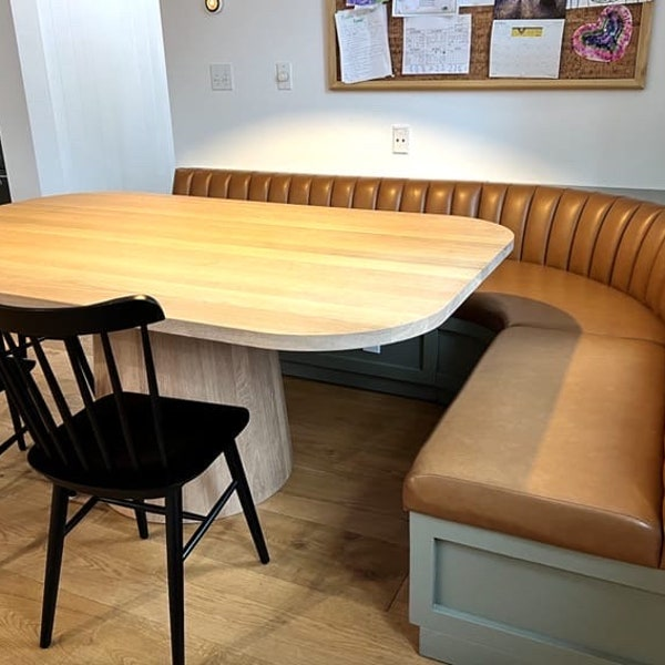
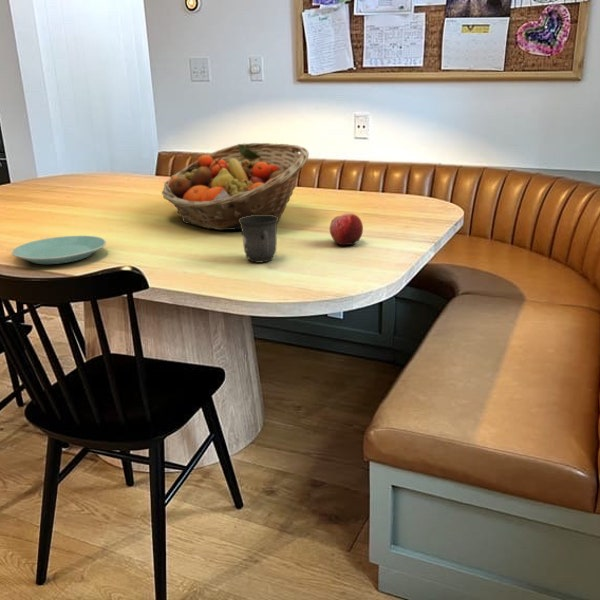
+ mug (261, 240)
+ fruit basket (235, 184)
+ apple (346, 228)
+ plate (60, 250)
